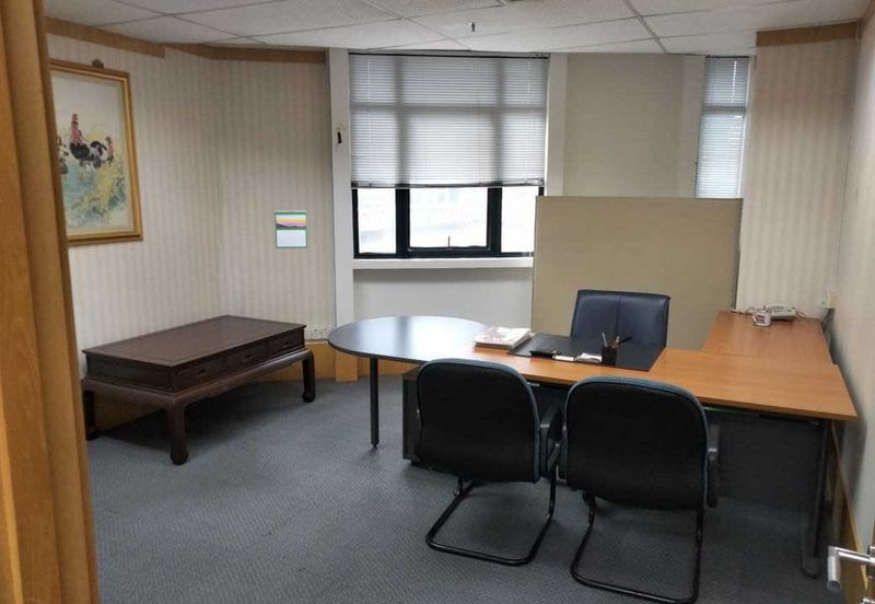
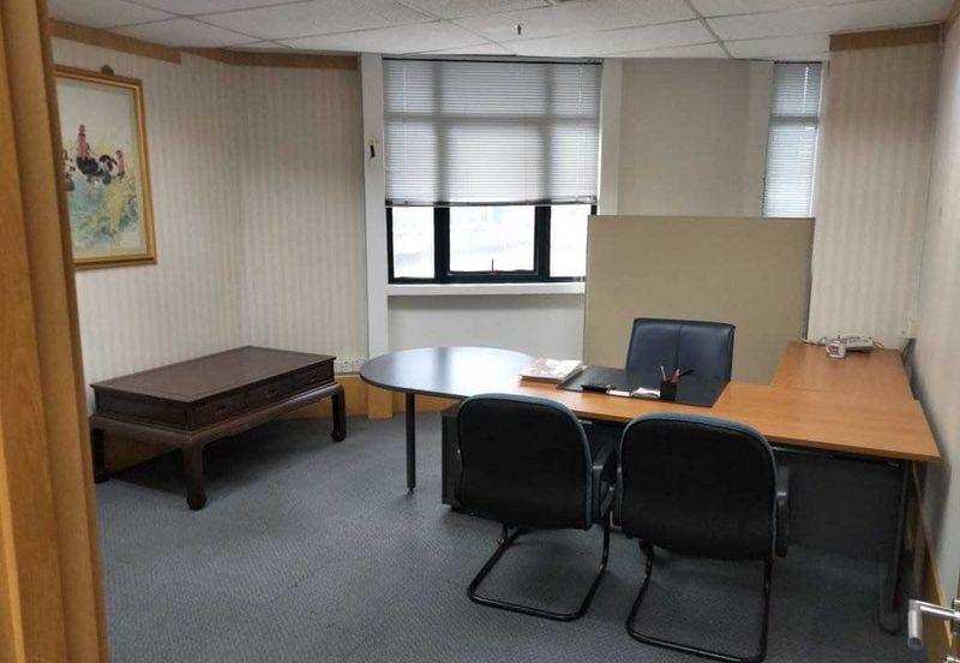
- calendar (291, 229)
